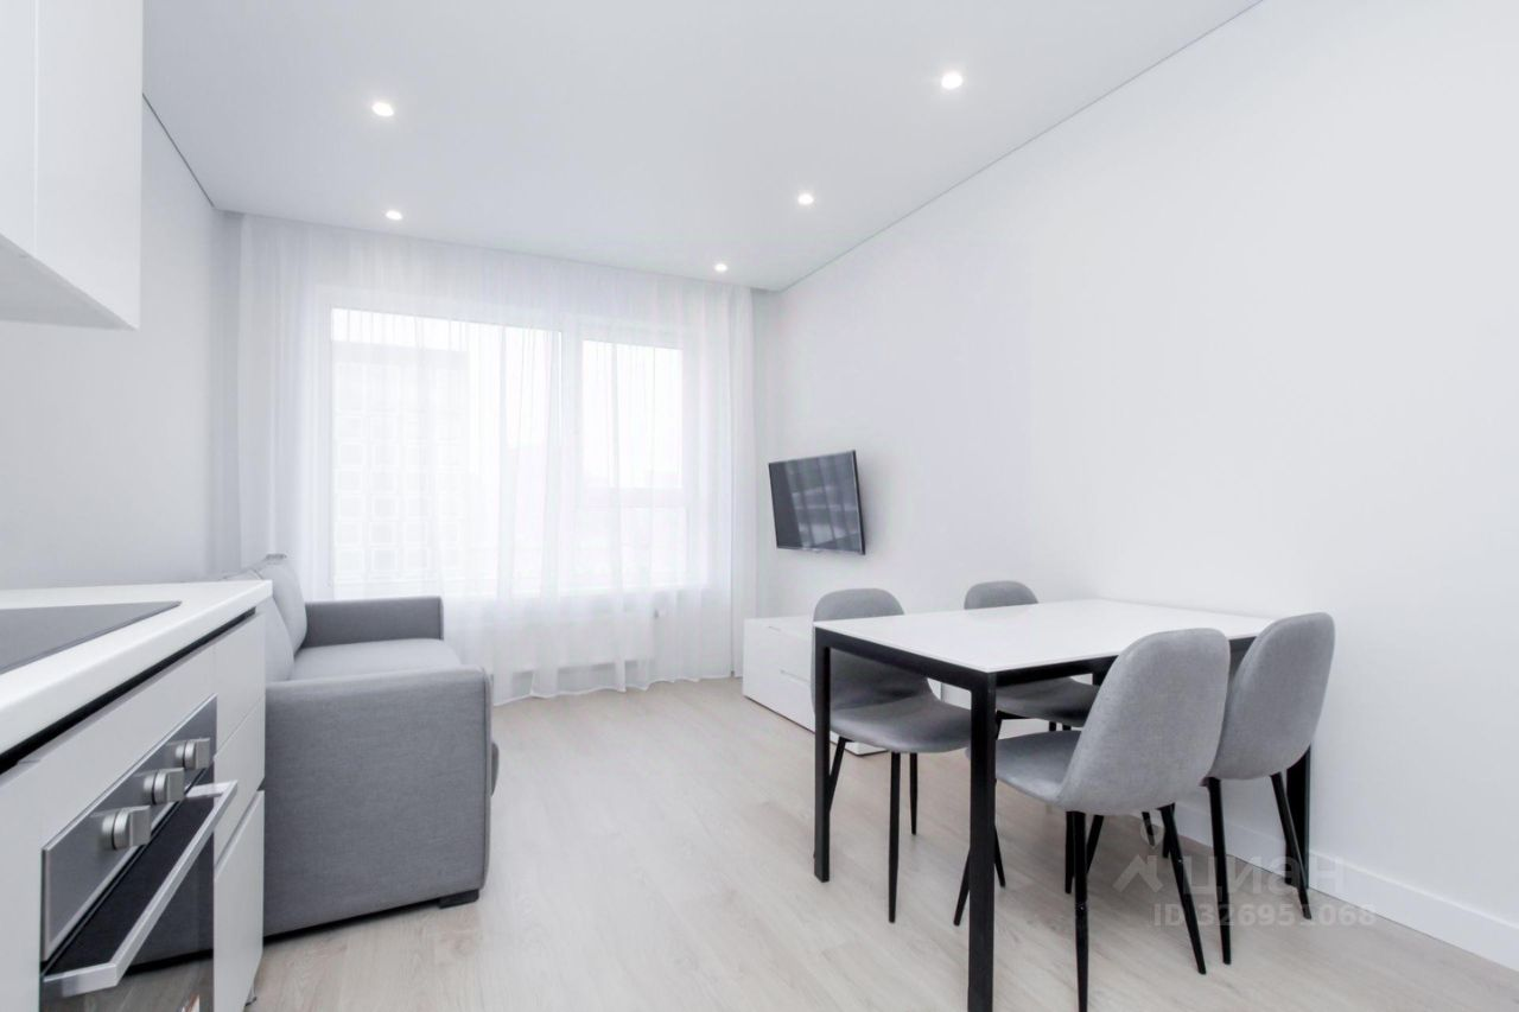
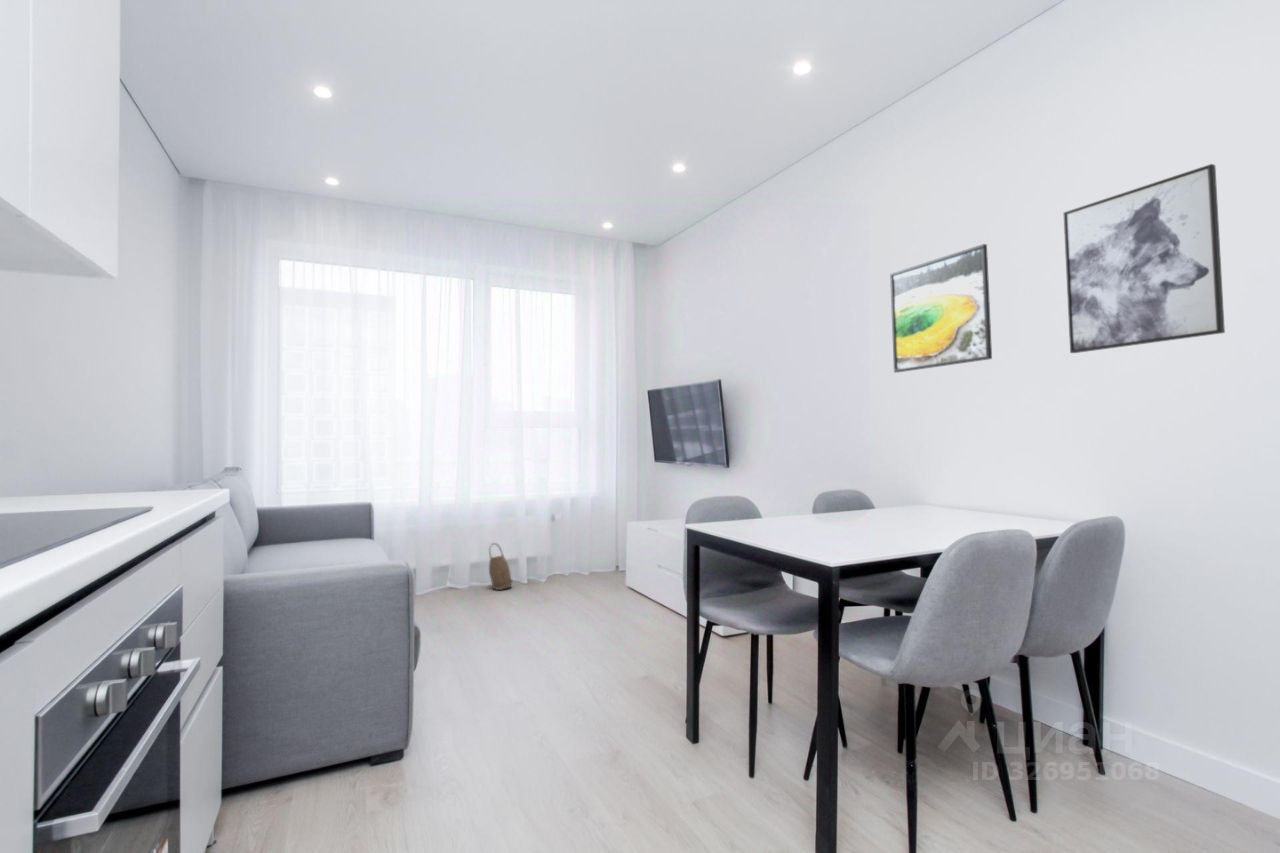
+ basket (500, 565)
+ wall art (1136, 267)
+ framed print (937, 313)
